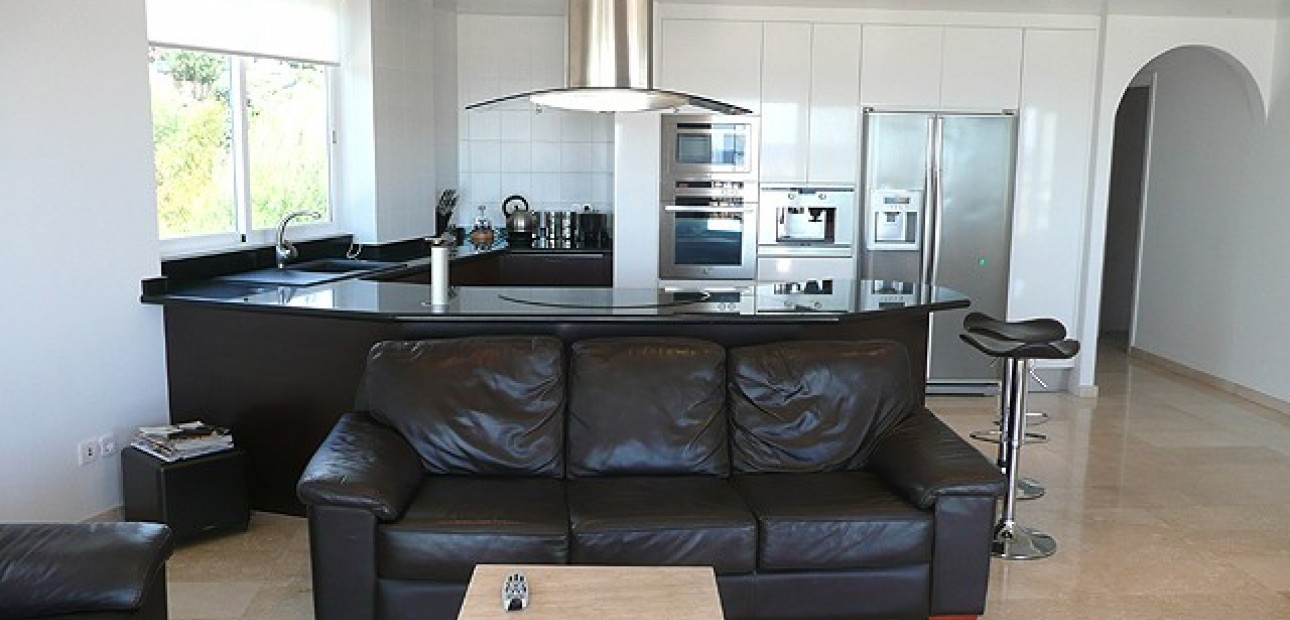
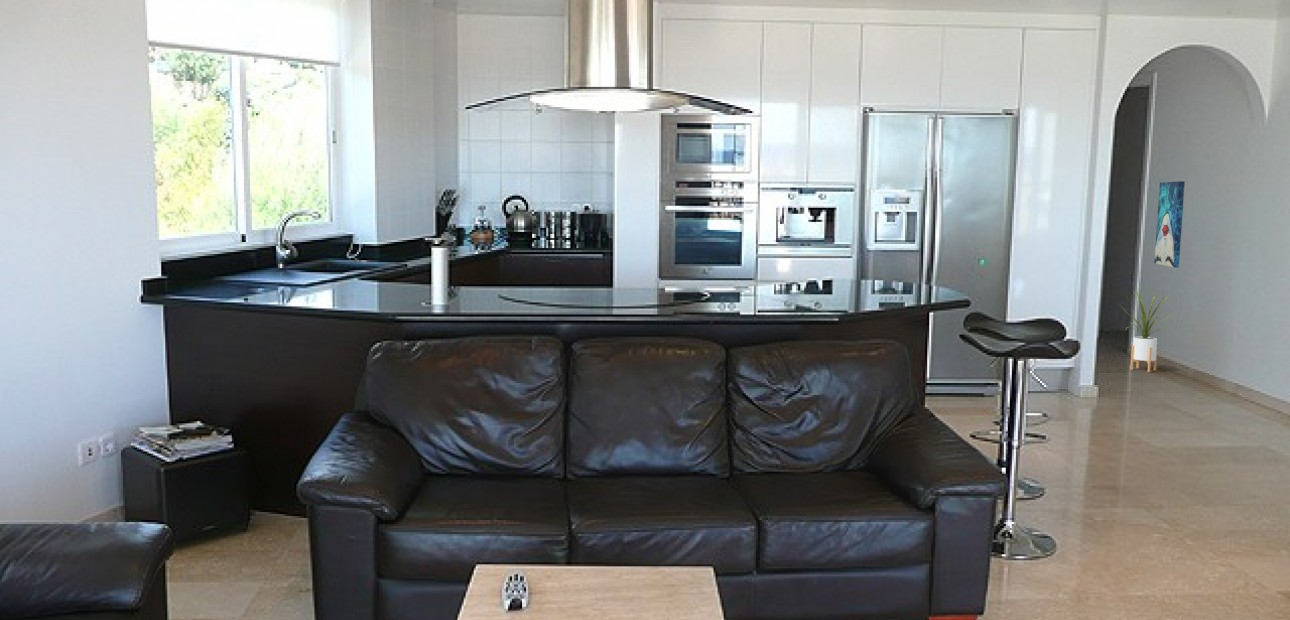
+ wall art (1168, 223)
+ house plant (1147, 327)
